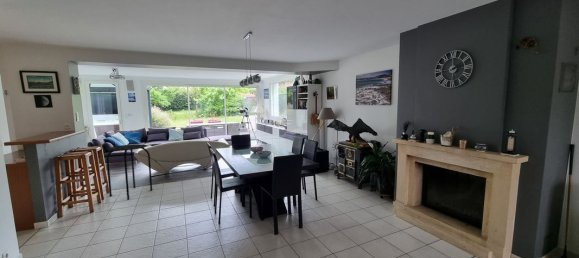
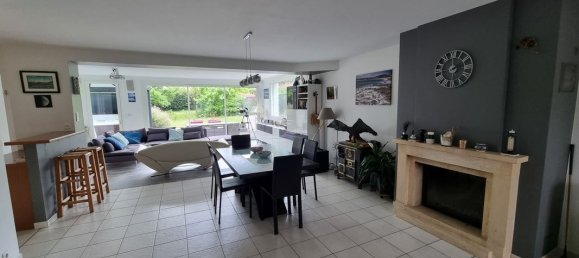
- stool (132, 170)
